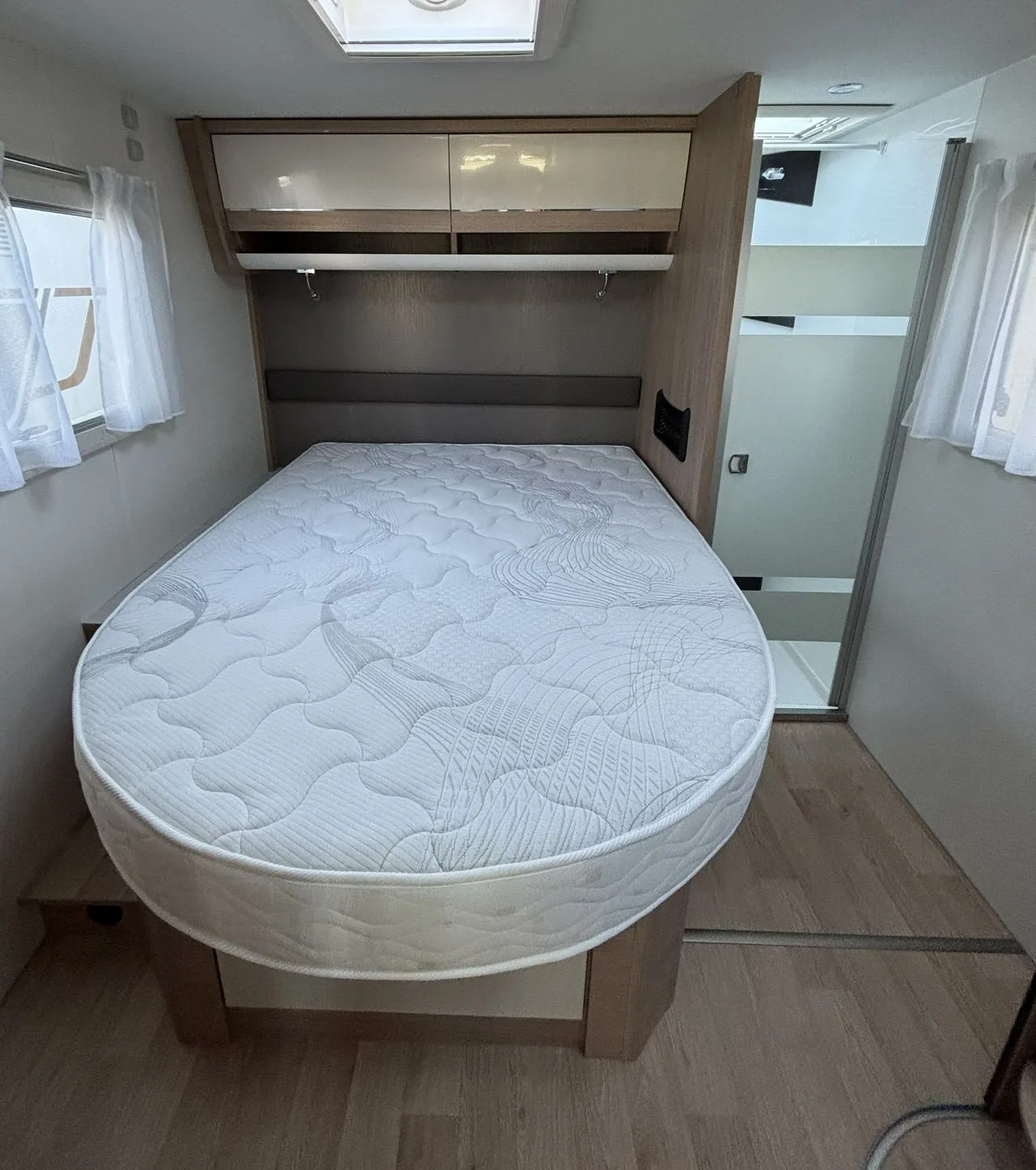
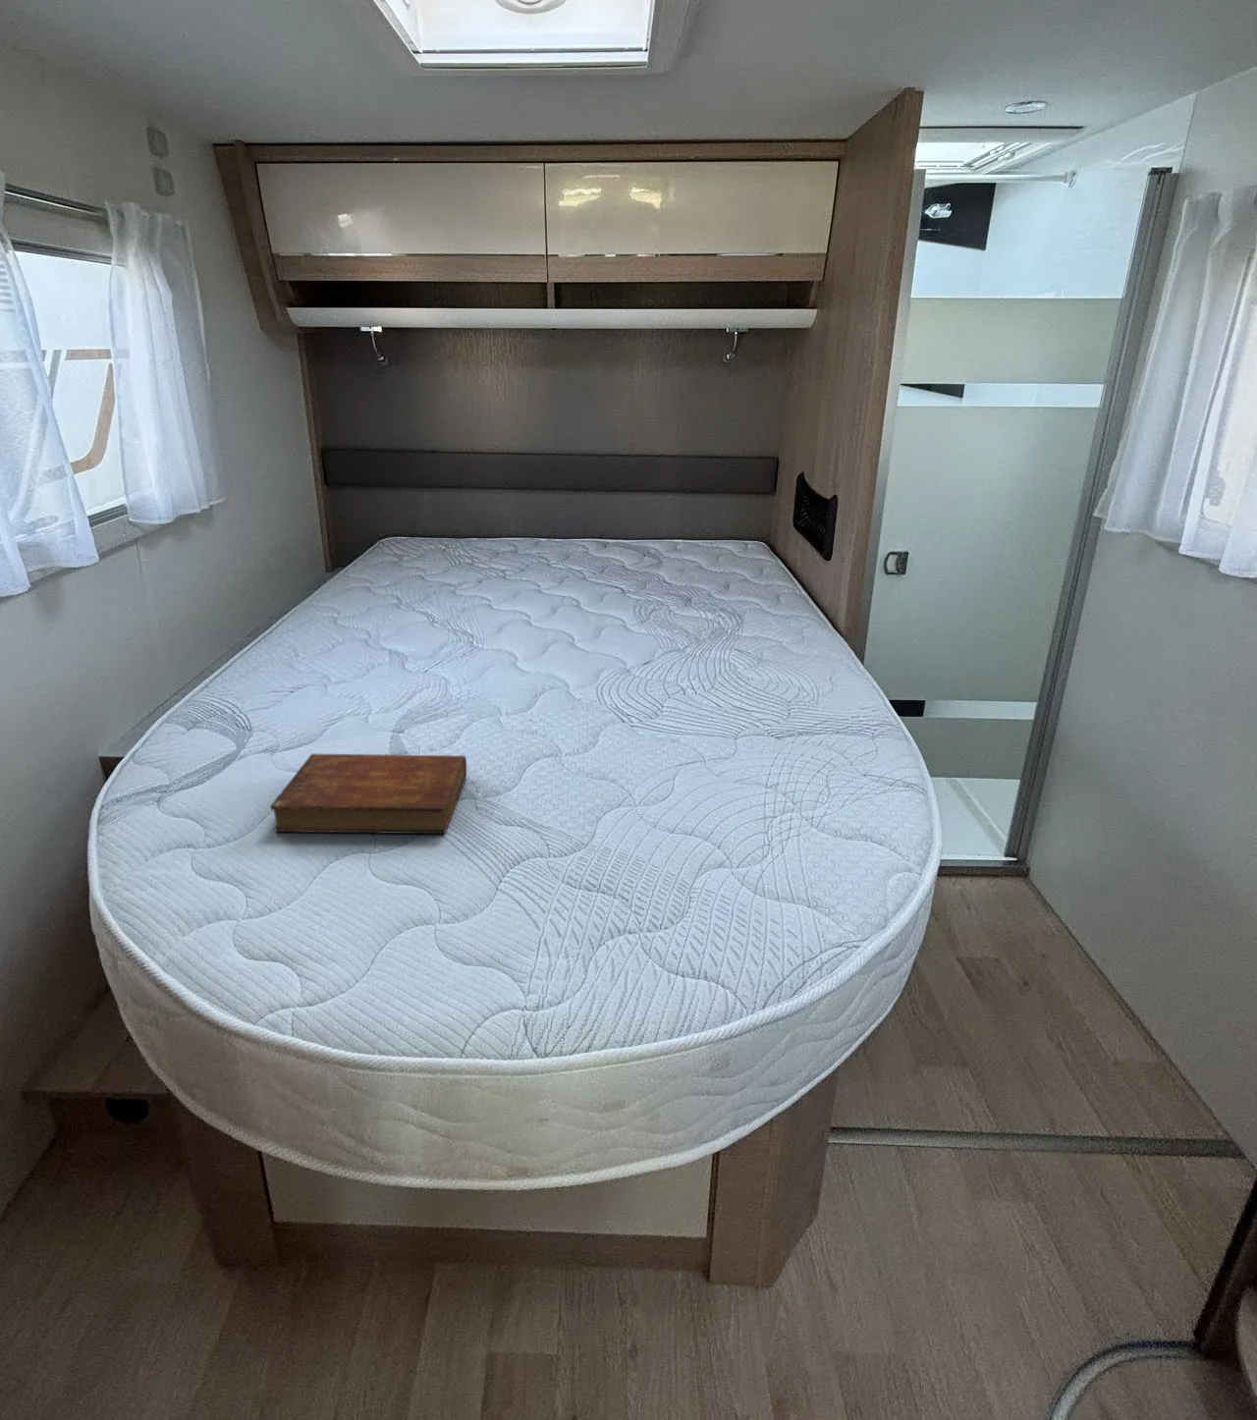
+ bible (375, 790)
